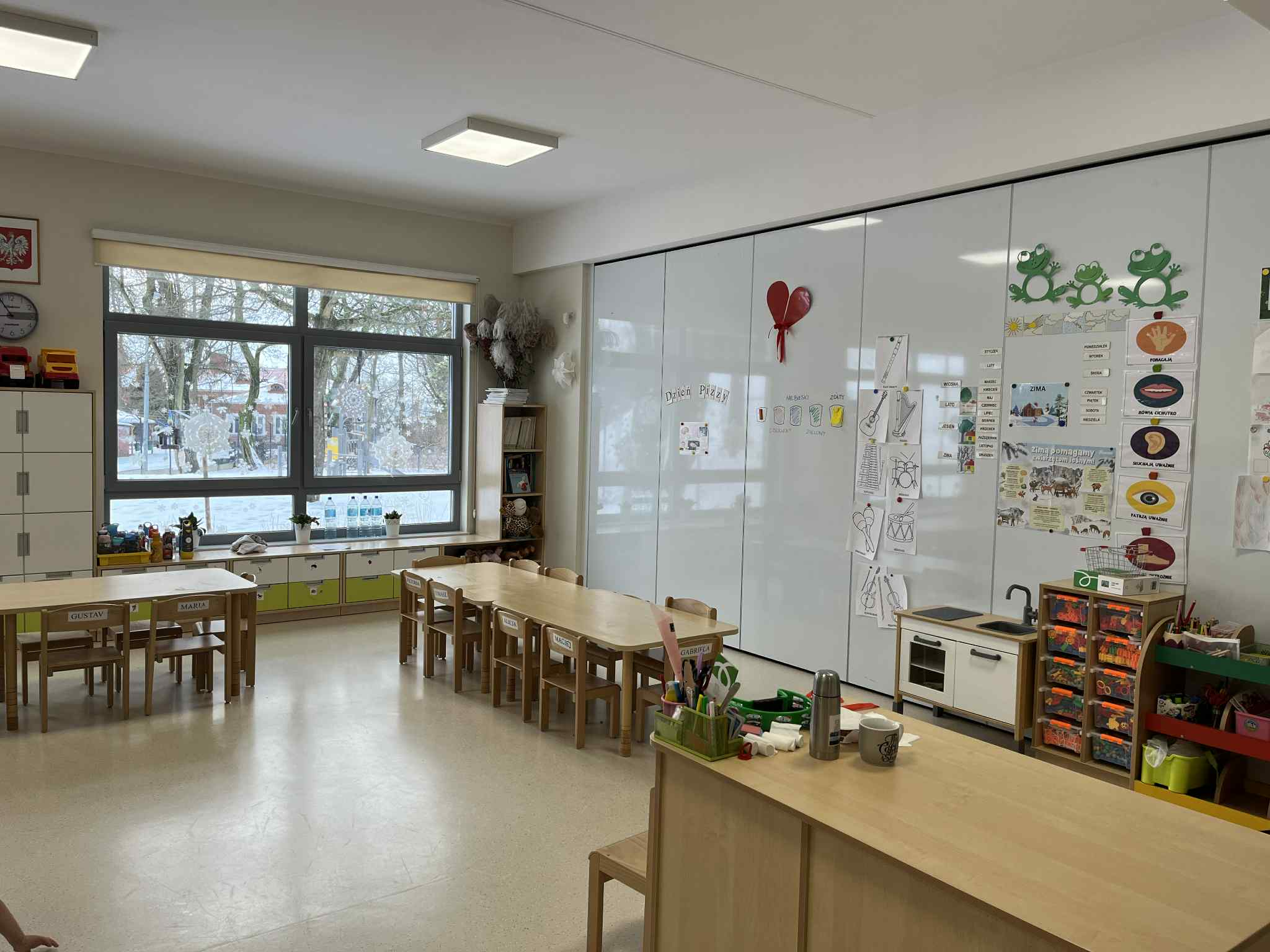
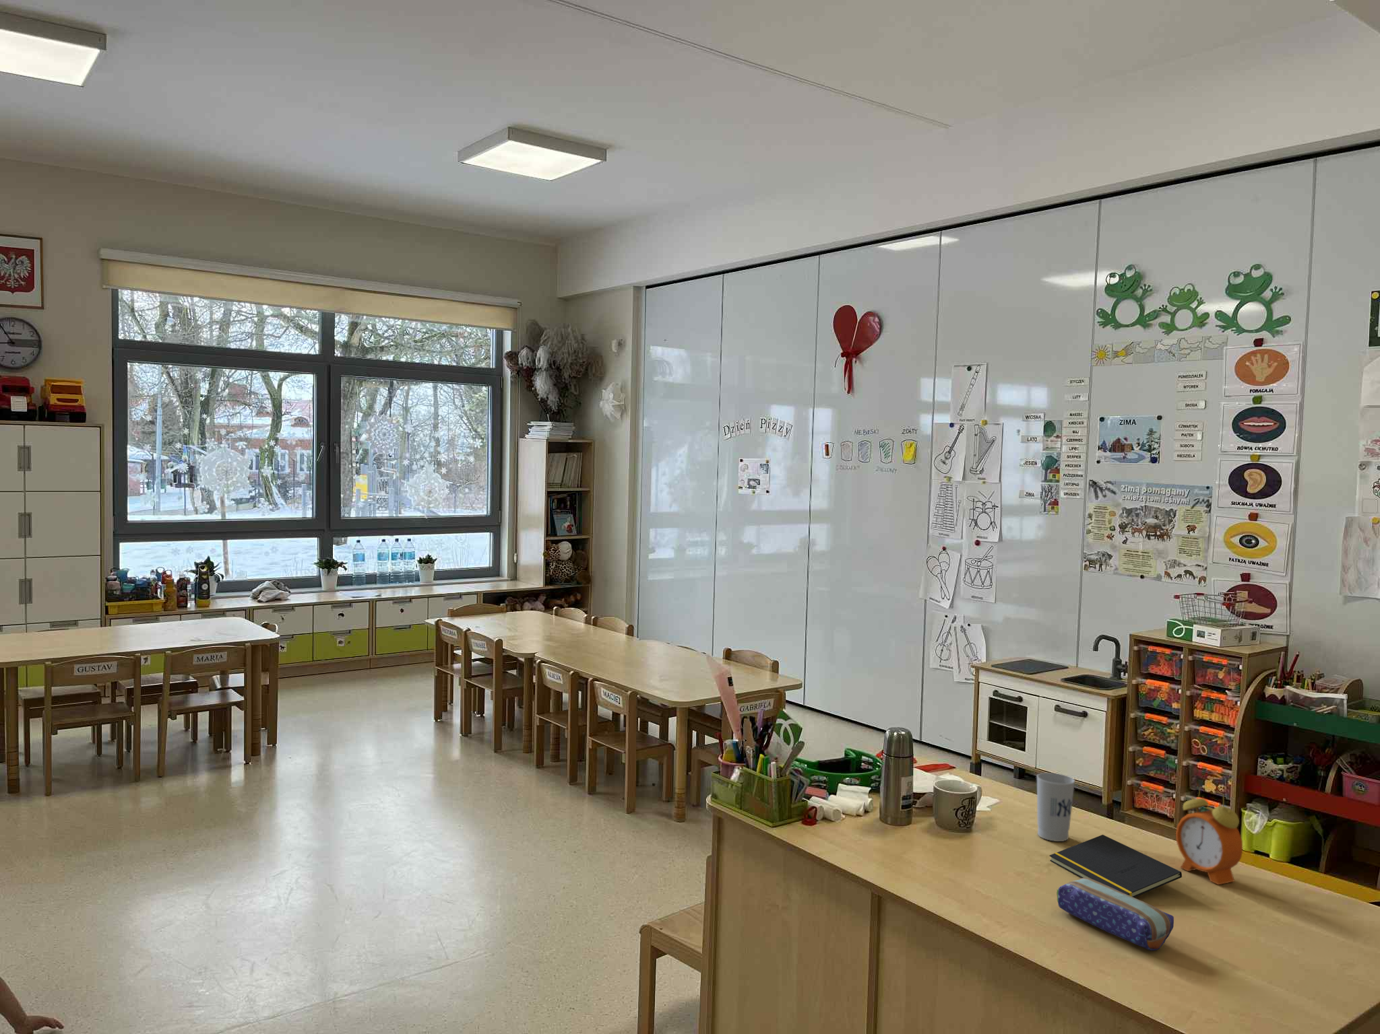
+ cup (1054, 807)
+ pencil case (1113, 910)
+ notepad (1113, 866)
+ alarm clock (1208, 832)
